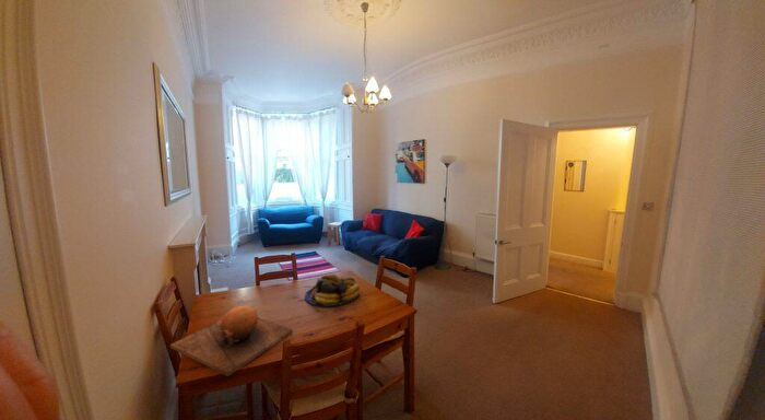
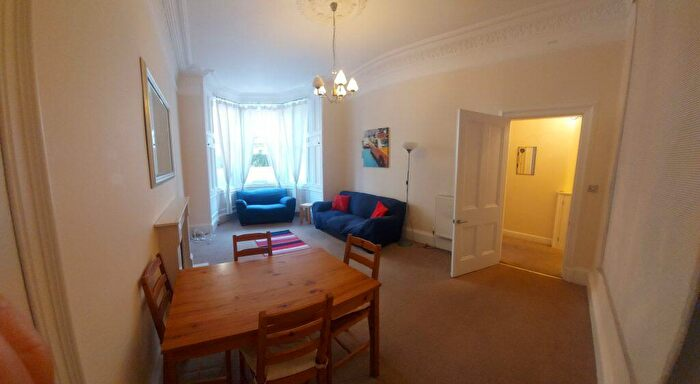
- fruit bowl (332, 284)
- chopping board (233, 324)
